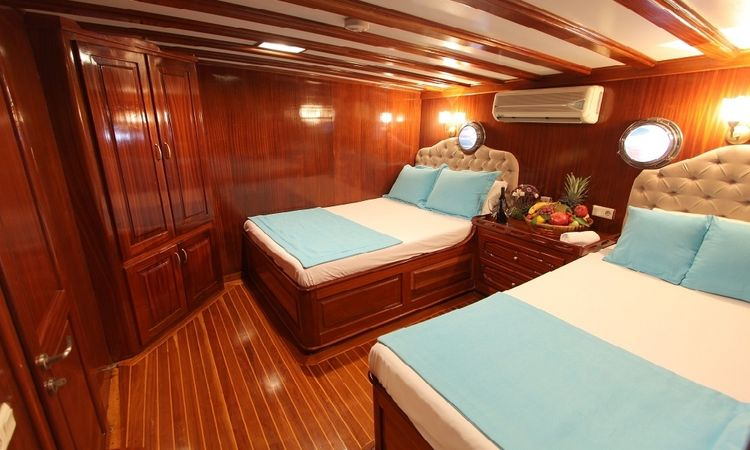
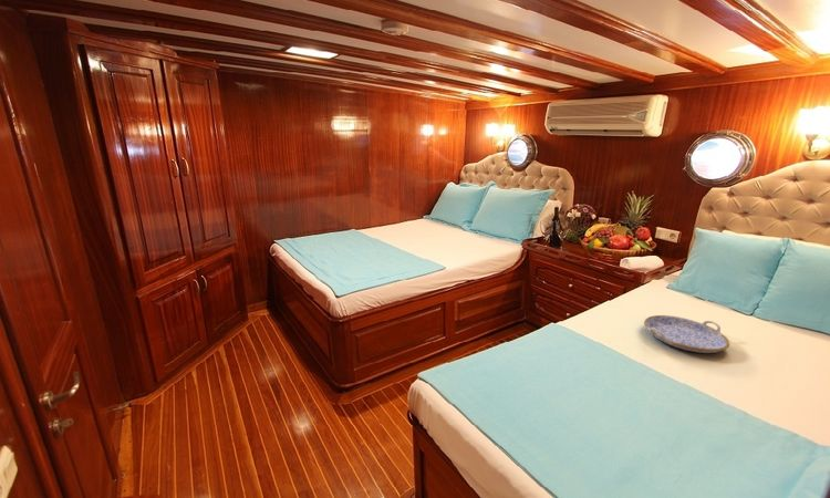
+ serving tray (684, 332)
